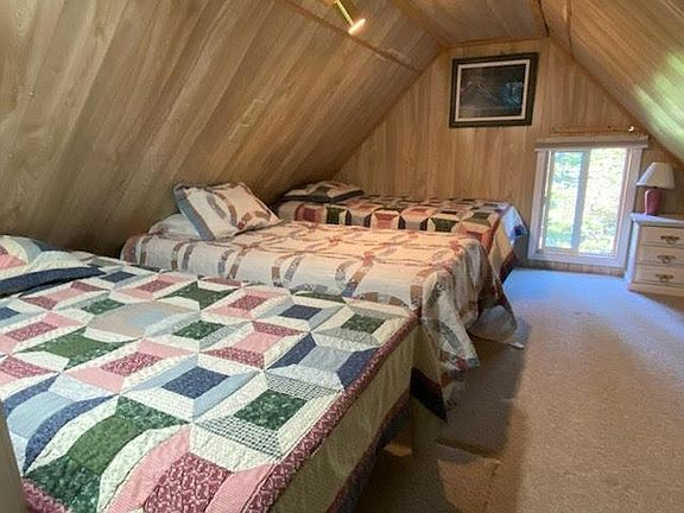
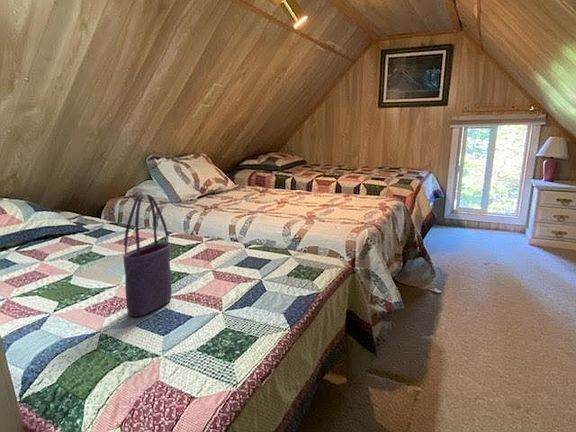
+ tote bag (147, 251)
